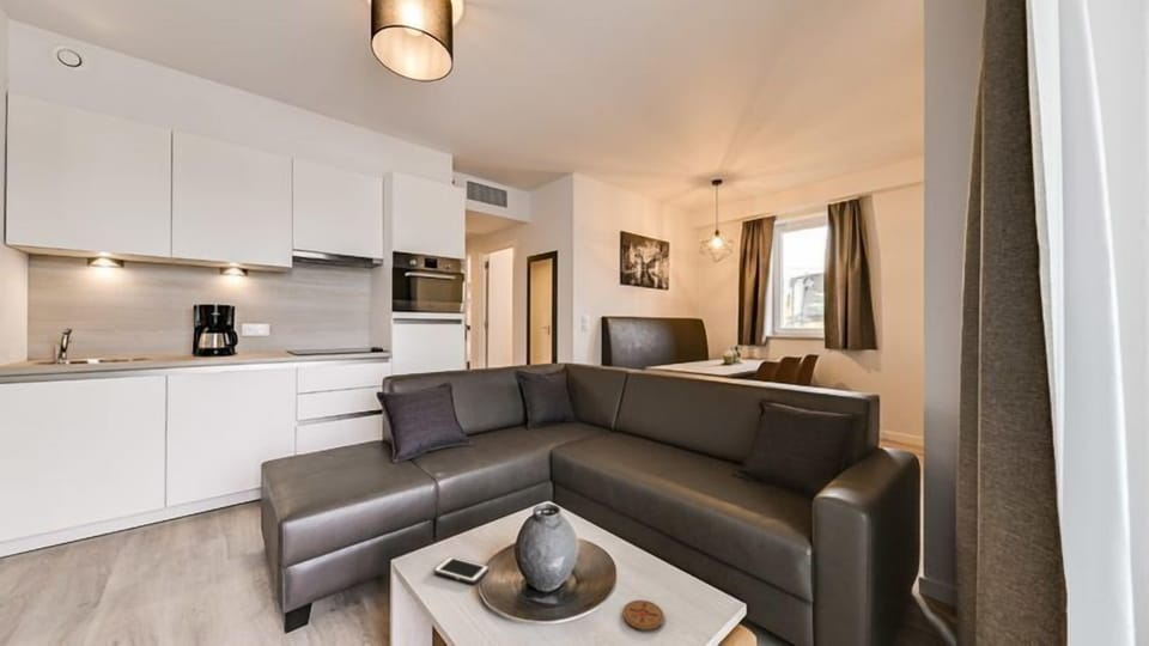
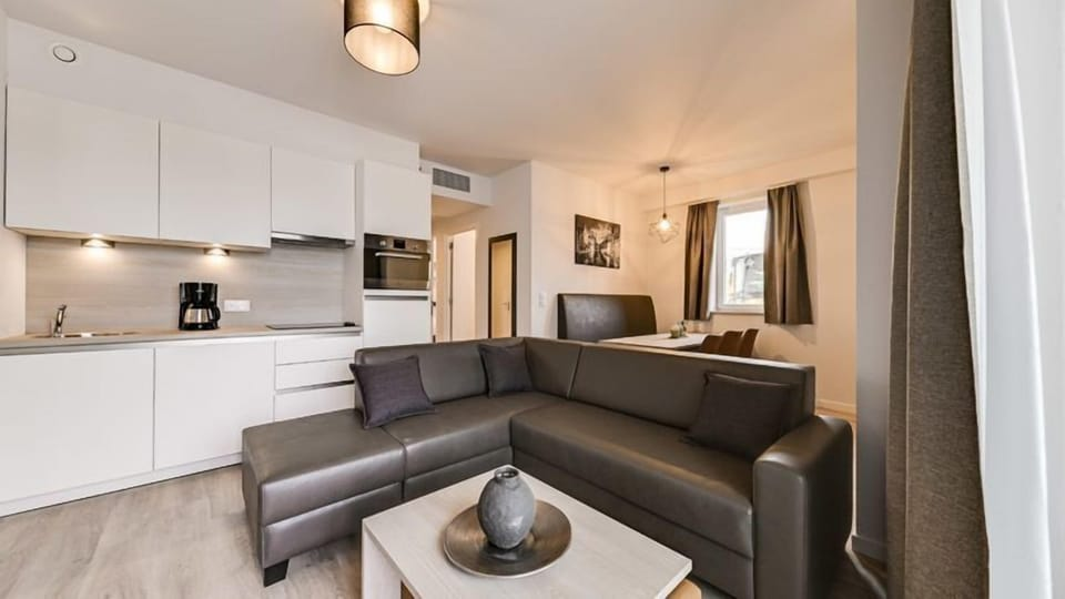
- coaster (643, 614)
- cell phone (461, 569)
